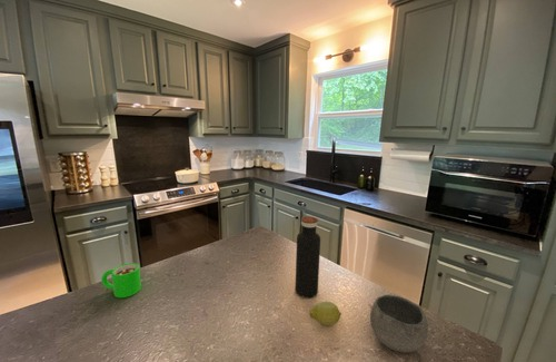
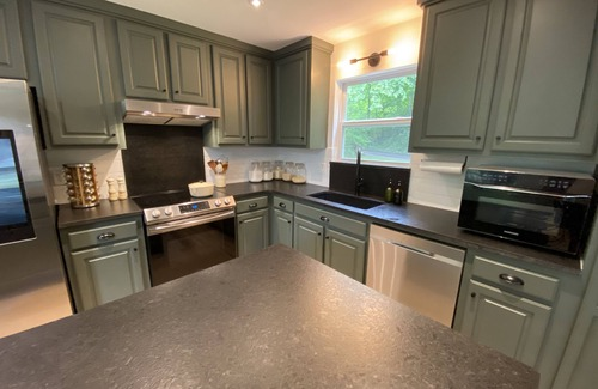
- water bottle (307, 255)
- fruit (325, 313)
- mug (120, 280)
- bowl (397, 324)
